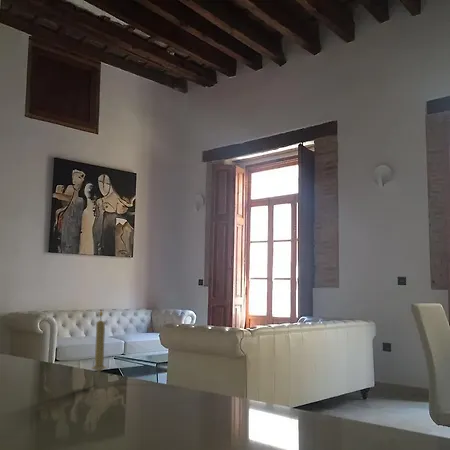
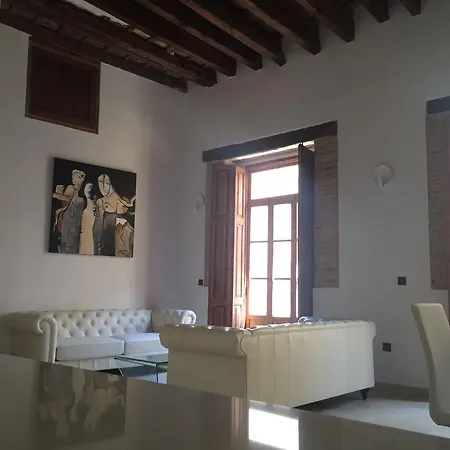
- candle (99, 345)
